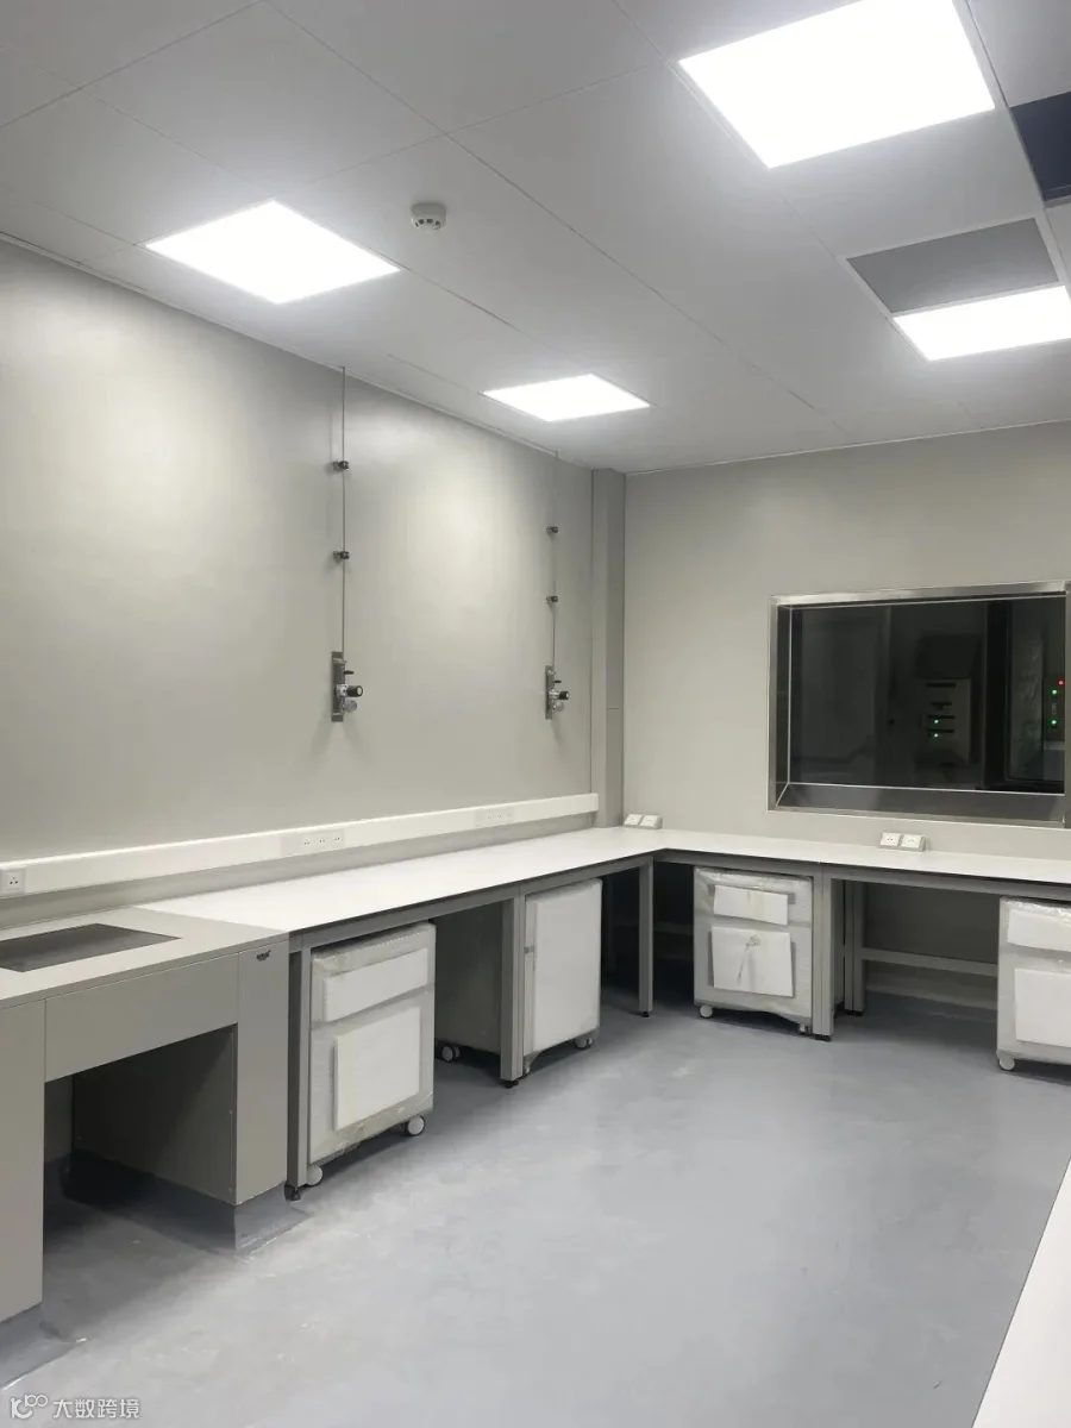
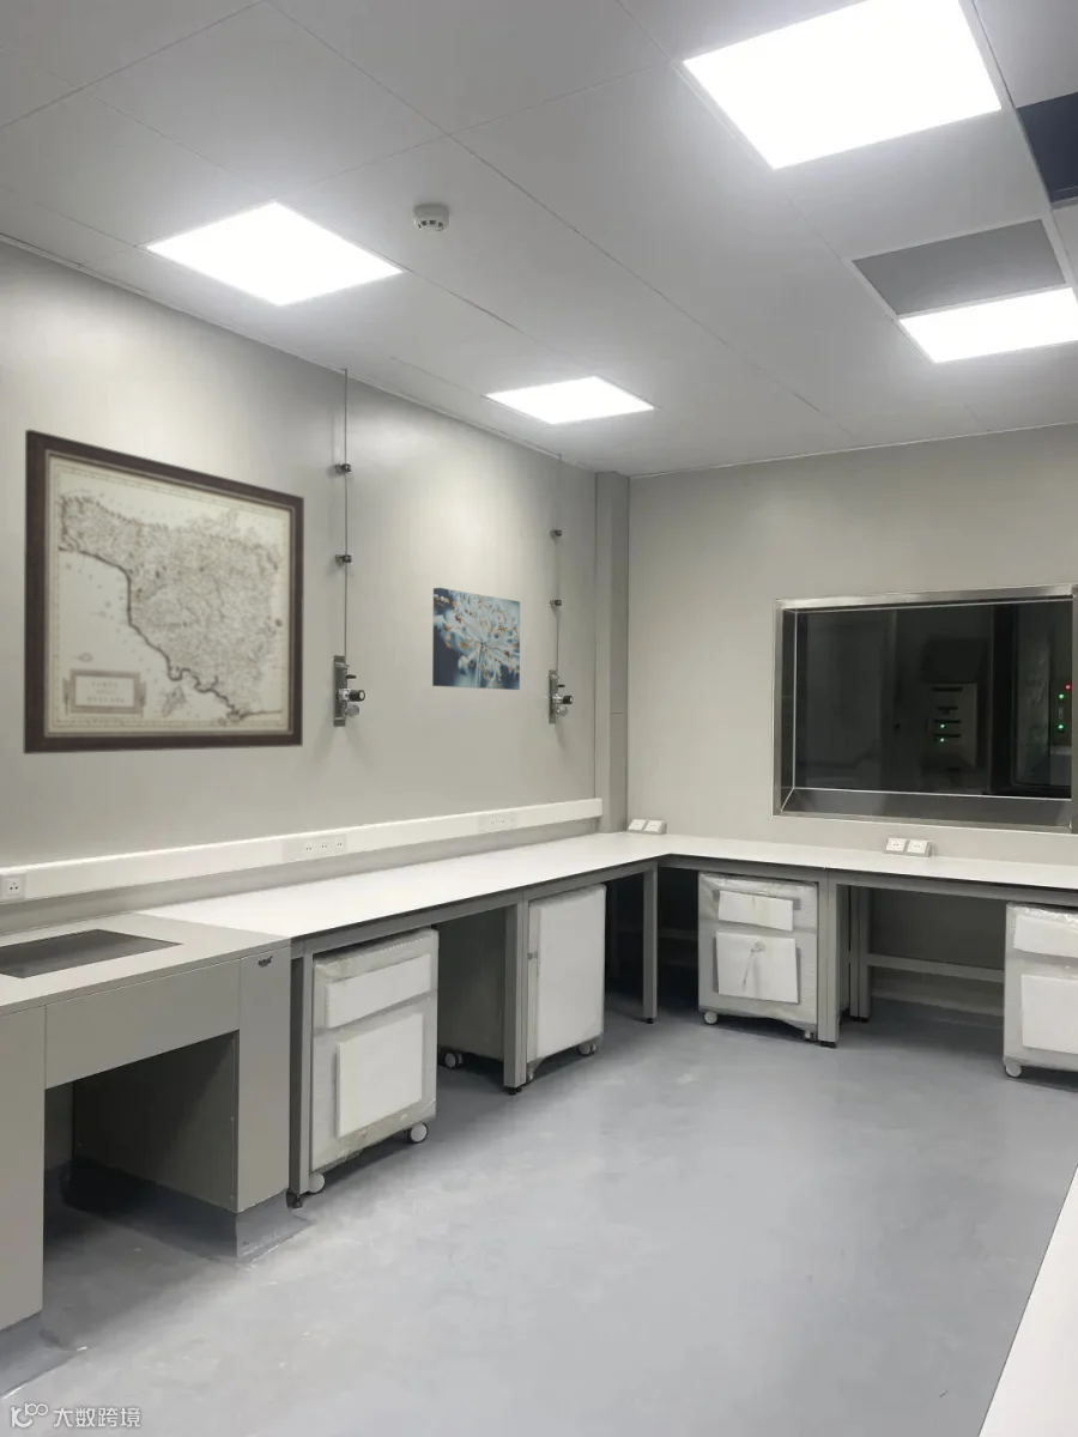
+ wall art (478, 641)
+ wall art (181, 608)
